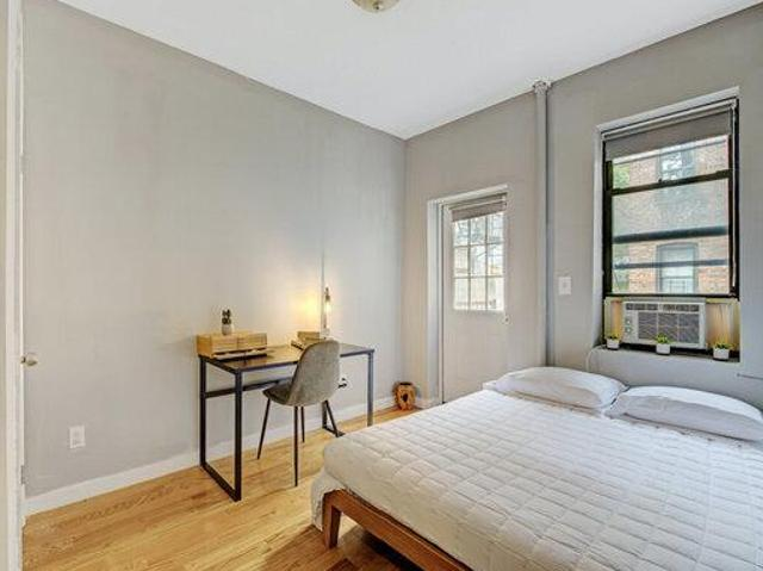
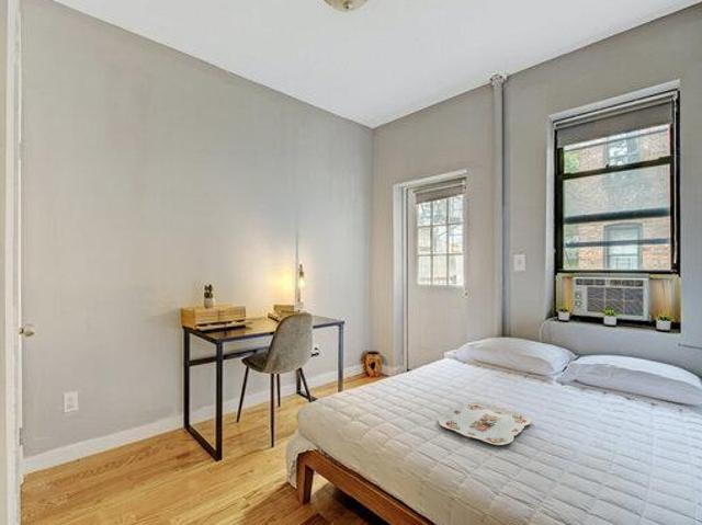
+ serving tray (485, 421)
